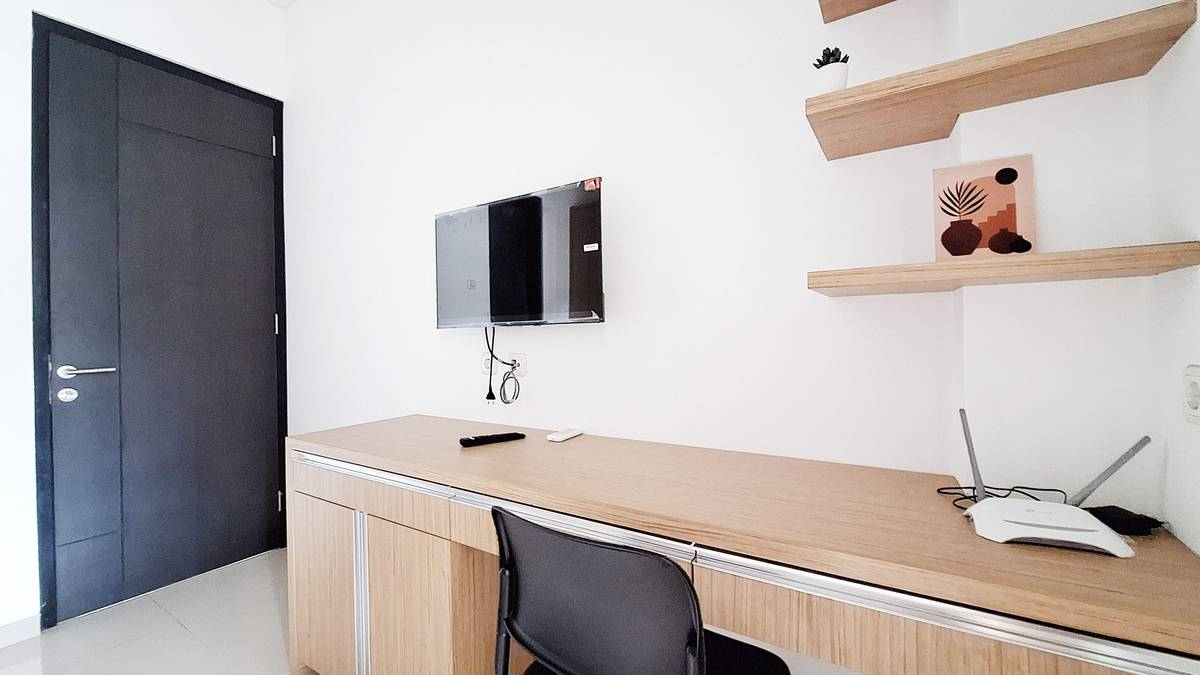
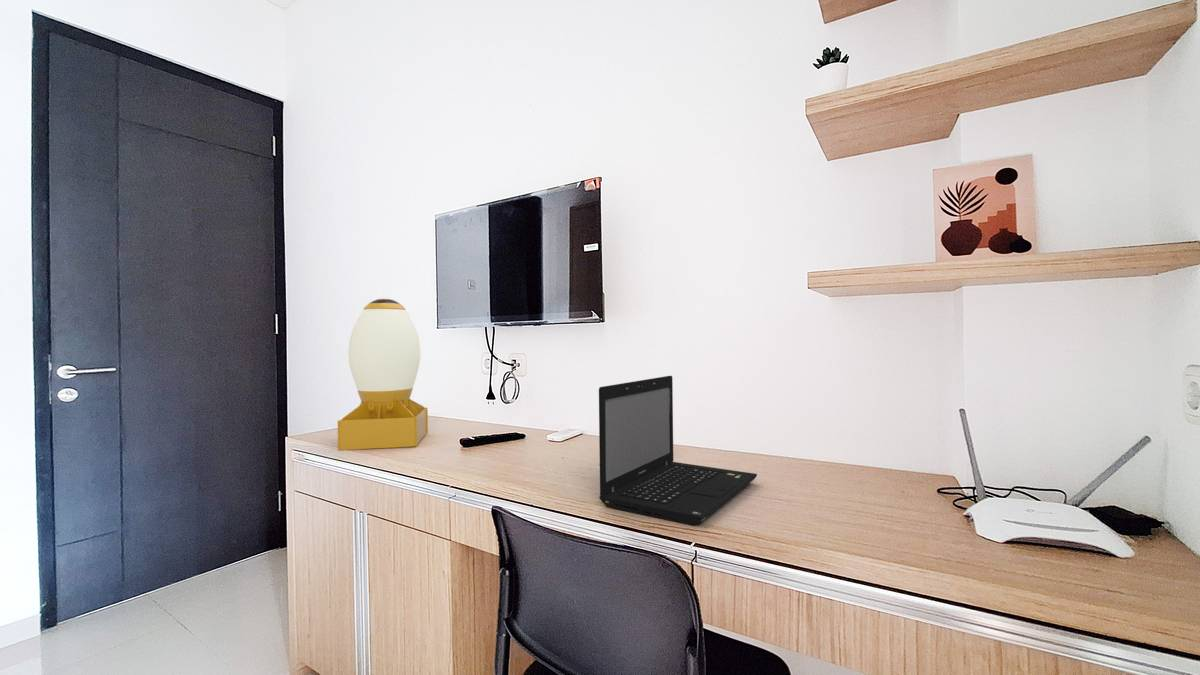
+ laptop (672, 438)
+ desk lamp (385, 369)
